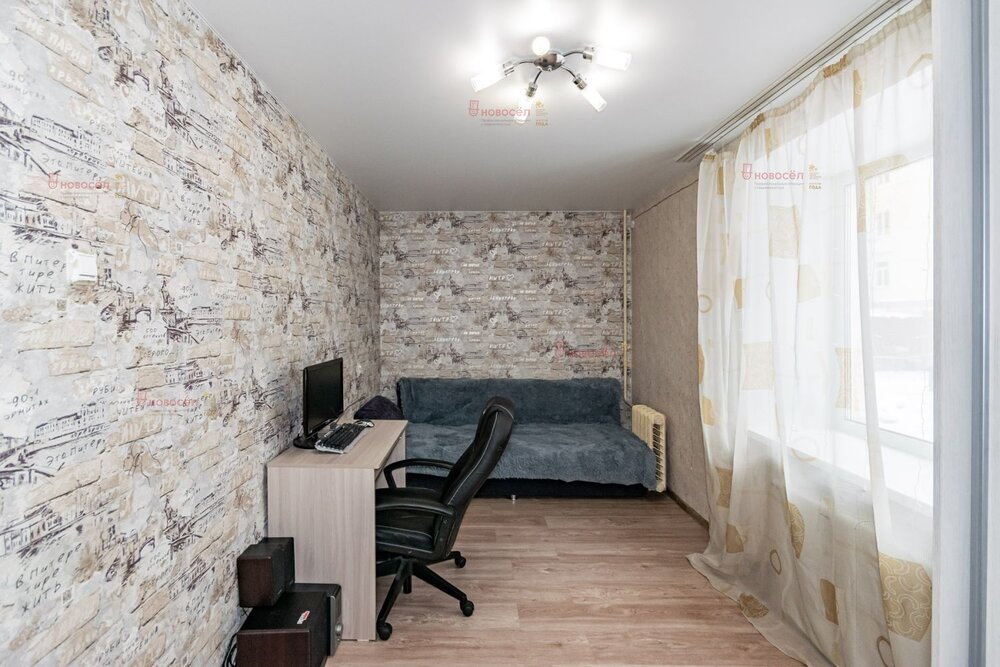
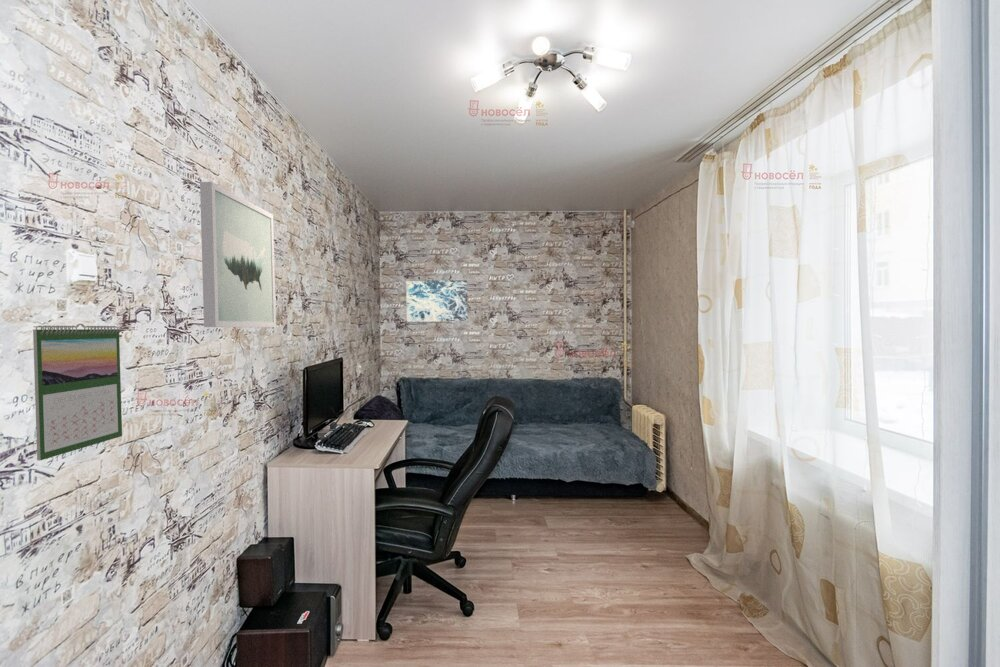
+ wall art (437, 301)
+ calendar (82, 385)
+ wall art (242, 263)
